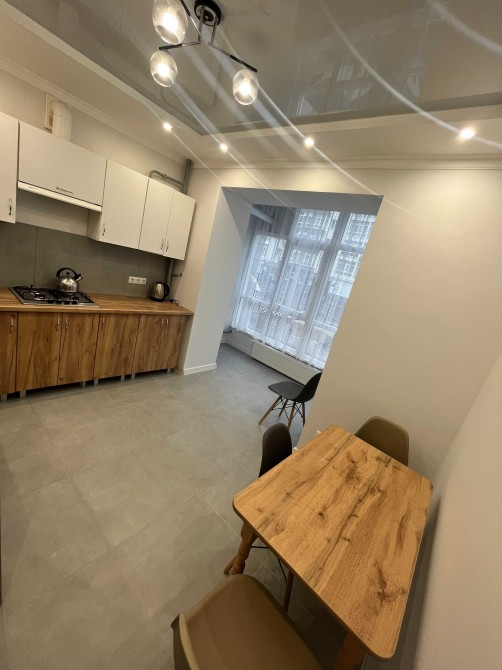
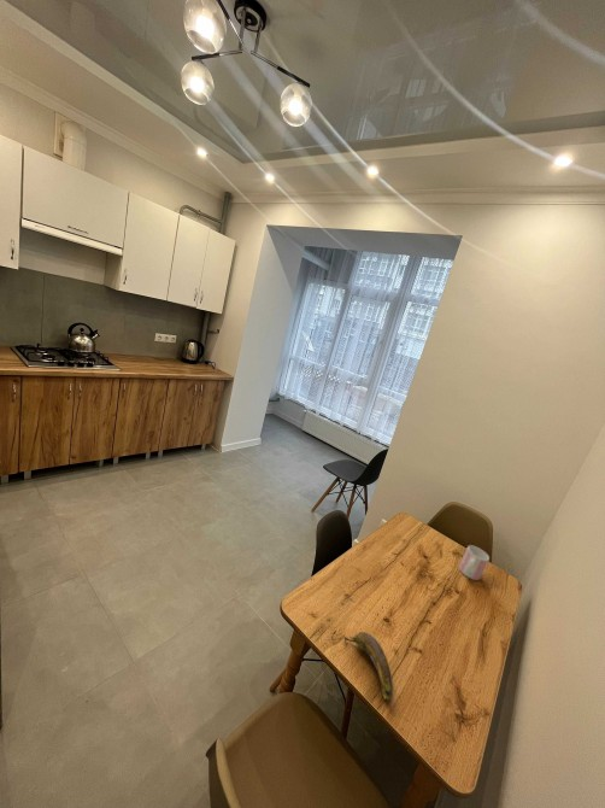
+ banana (370, 655)
+ mug (472, 563)
